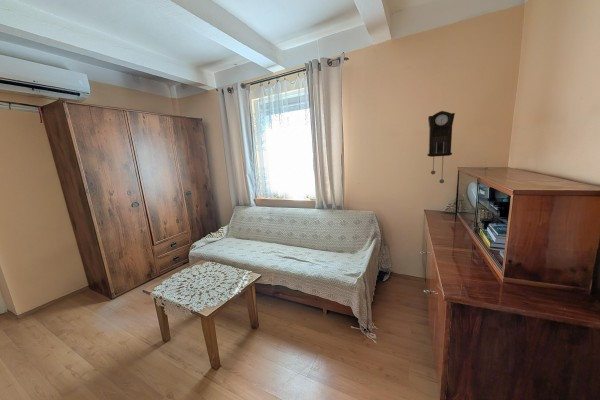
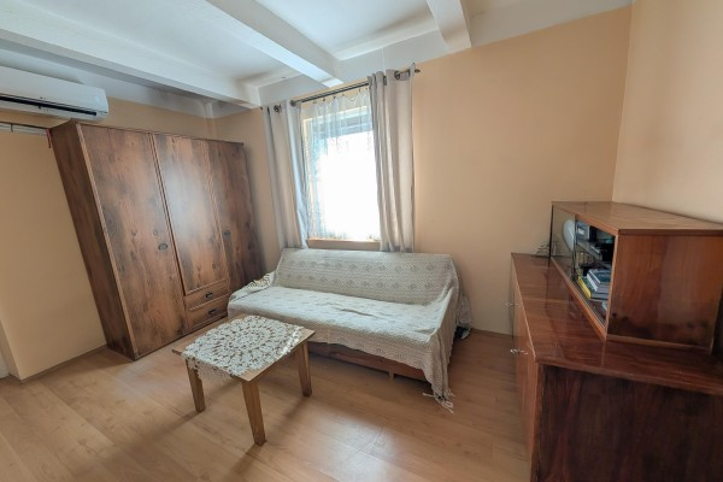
- pendulum clock (439, 149)
